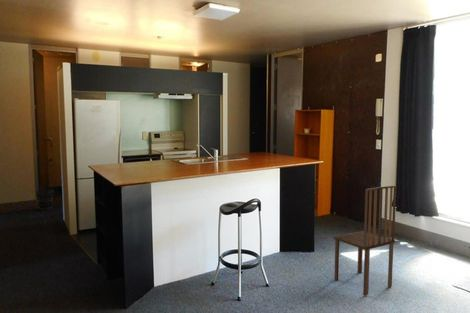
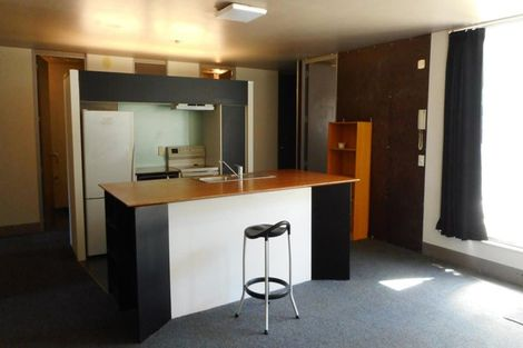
- wastebasket (44, 199)
- dining chair (364, 234)
